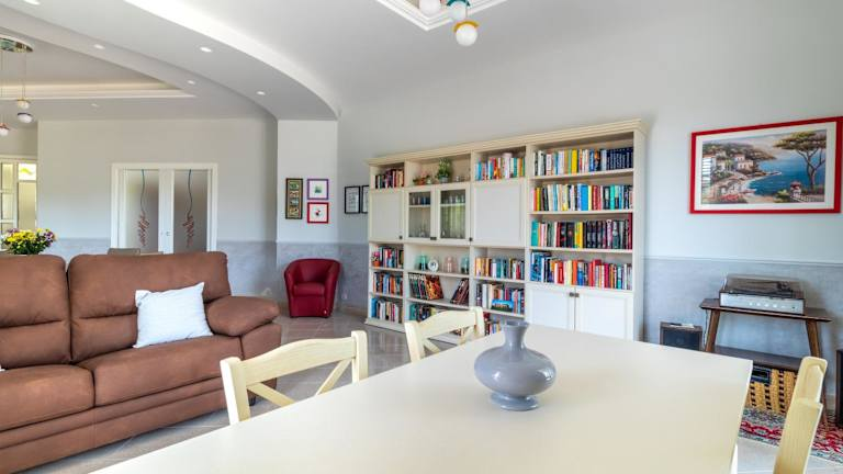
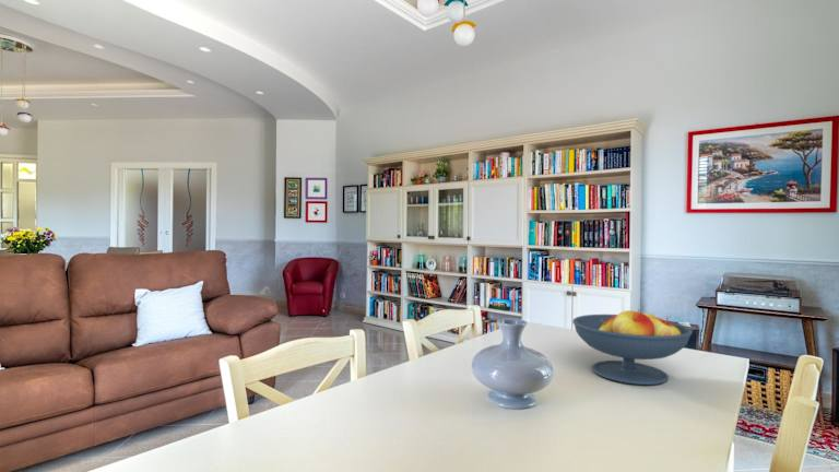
+ fruit bowl (628, 340)
